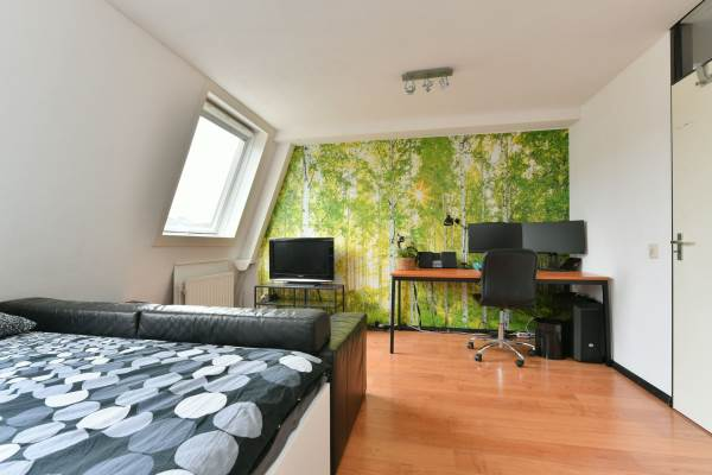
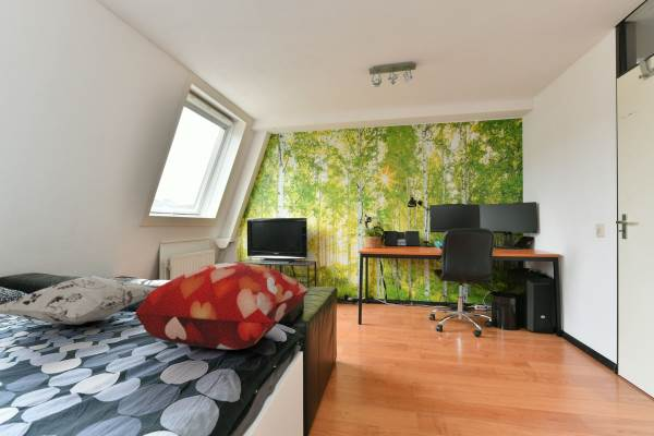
+ decorative pillow (85, 299)
+ decorative pillow (233, 300)
